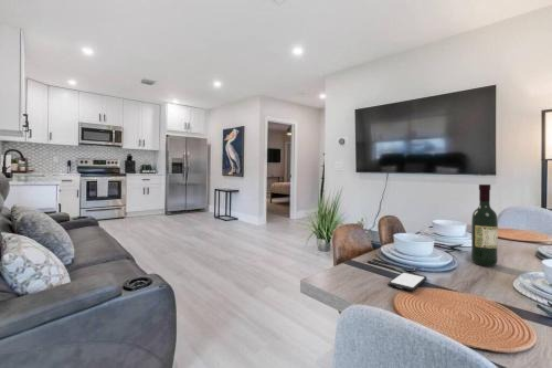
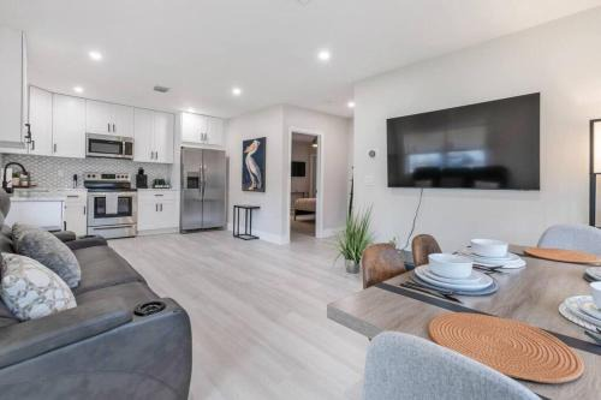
- wine bottle (484, 223)
- smartphone (407, 280)
